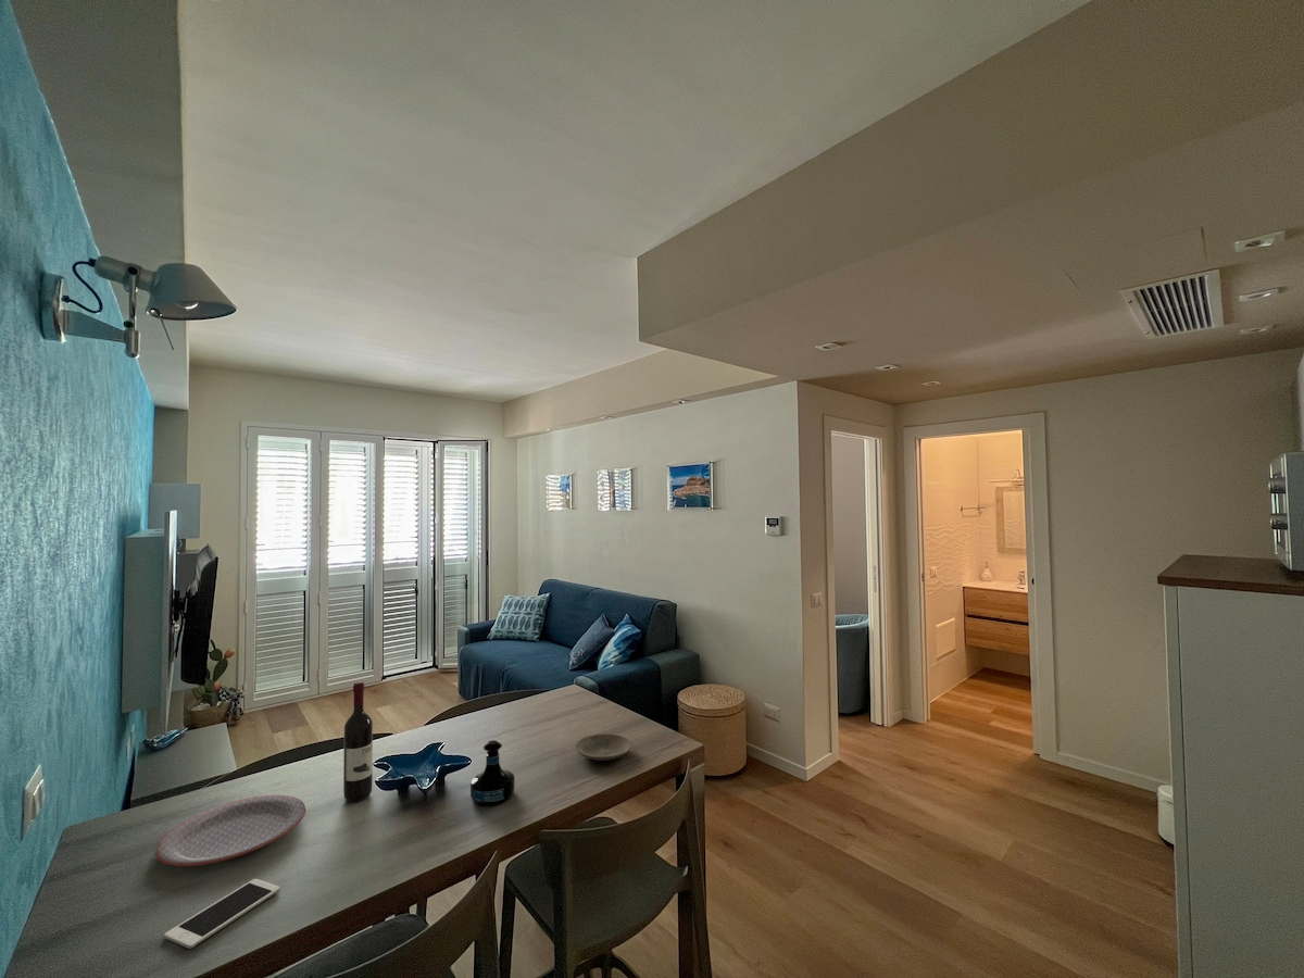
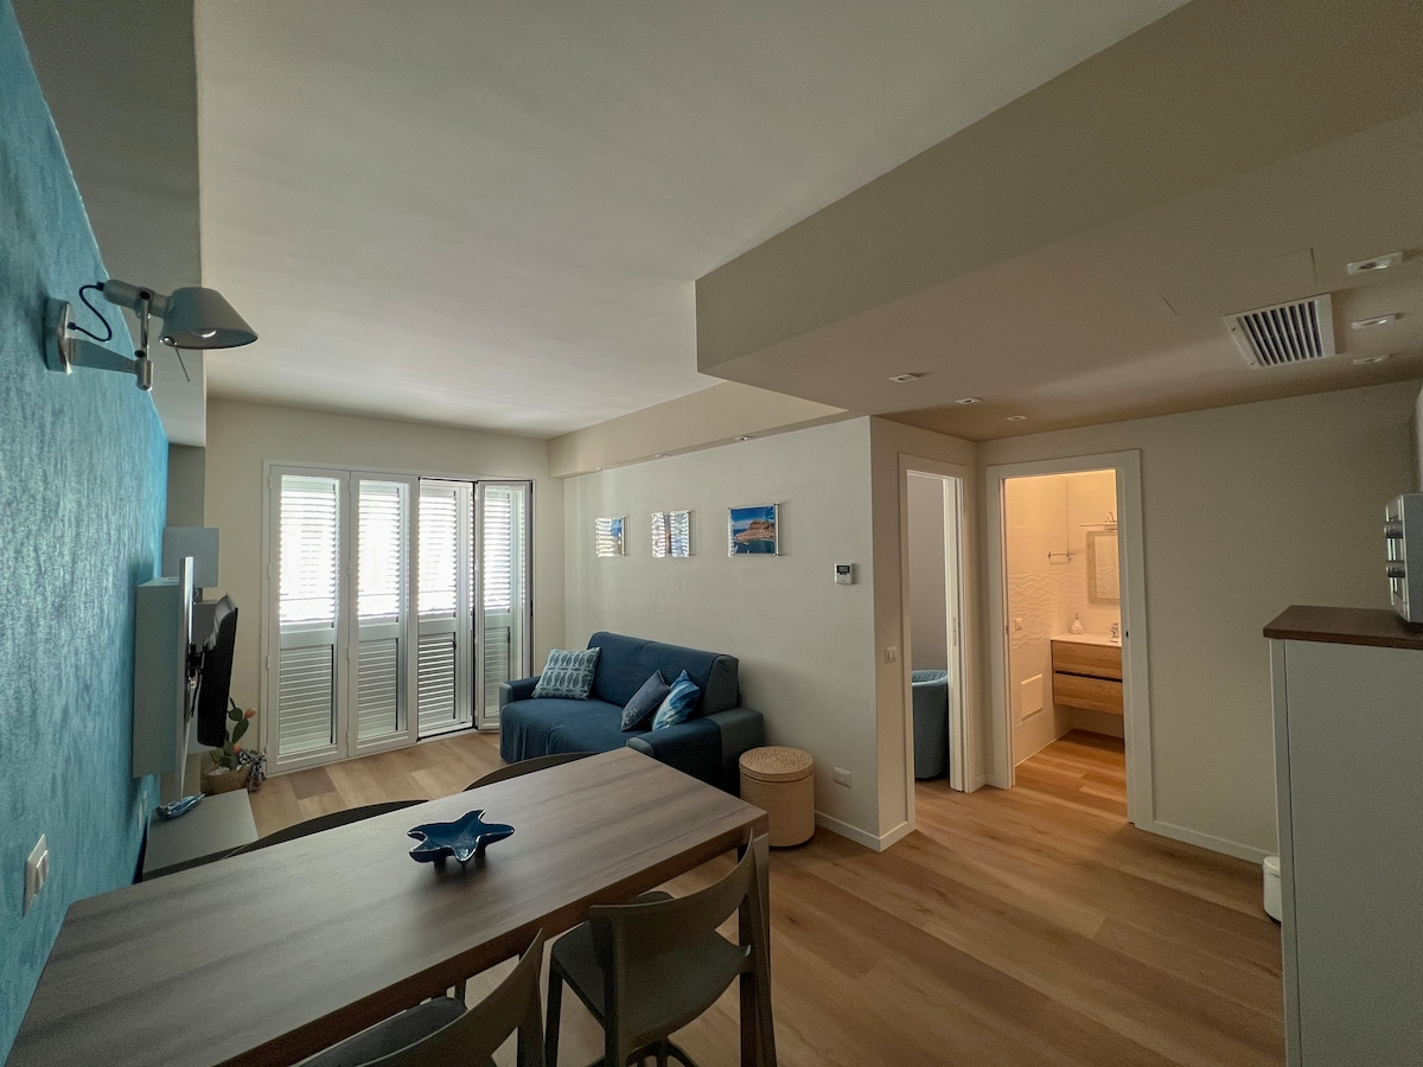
- plate (235, 830)
- wine bottle (358, 739)
- tequila bottle (492, 768)
- plate (603, 749)
- cell phone (225, 911)
